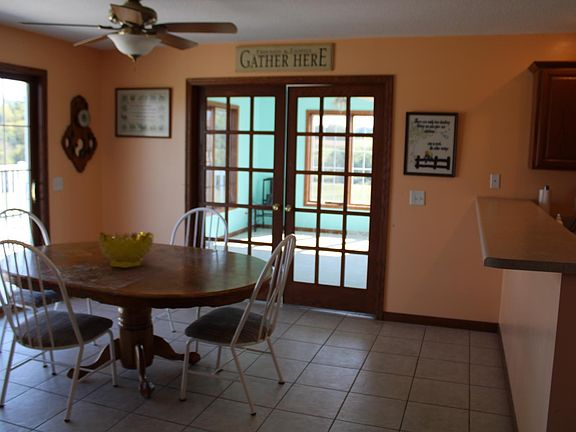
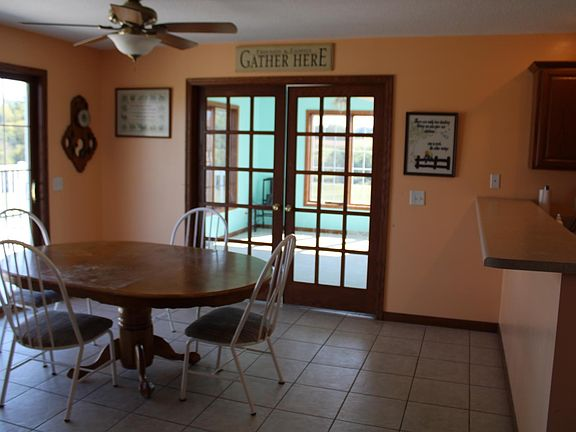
- decorative bowl (126, 248)
